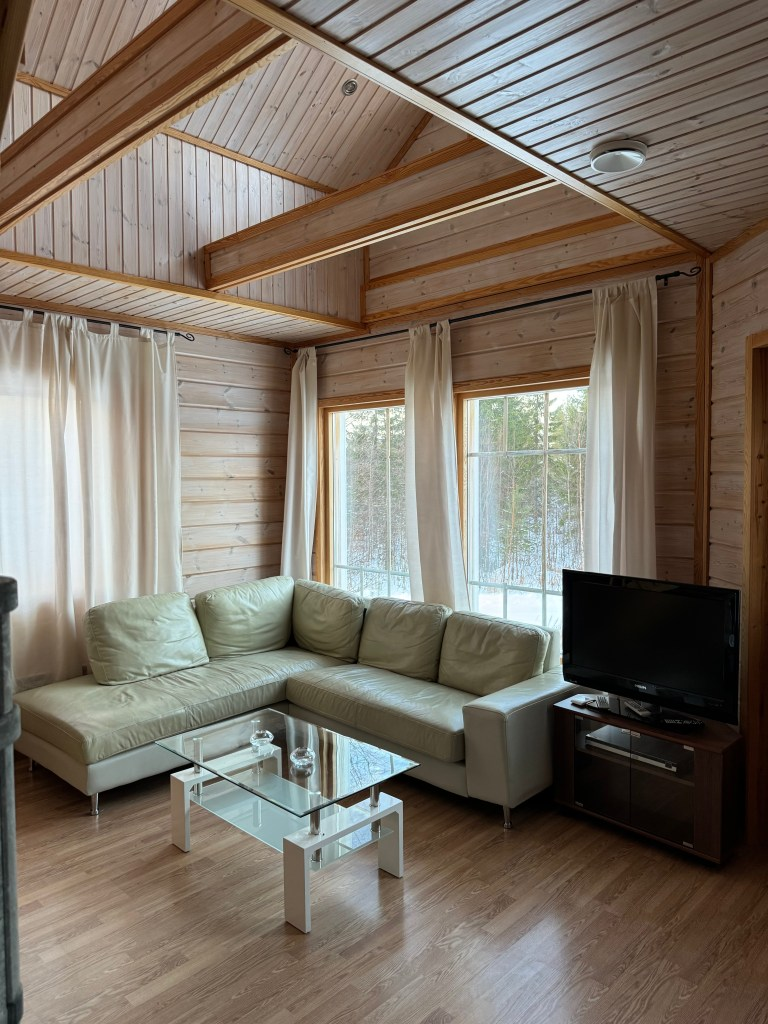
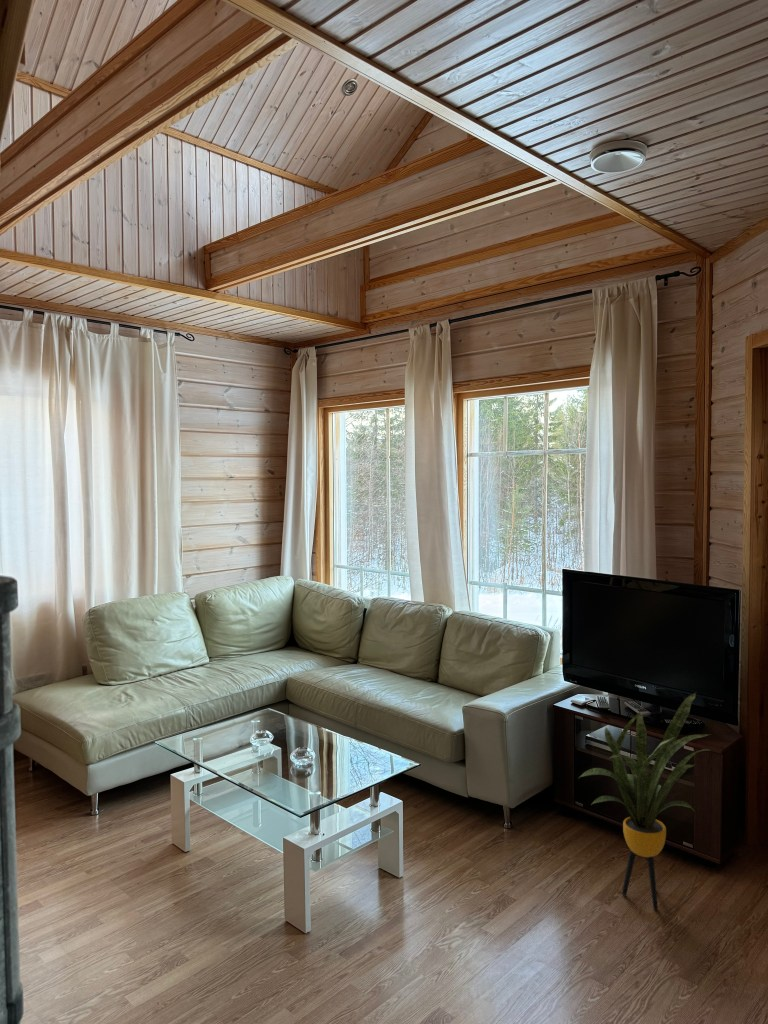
+ house plant (657, 803)
